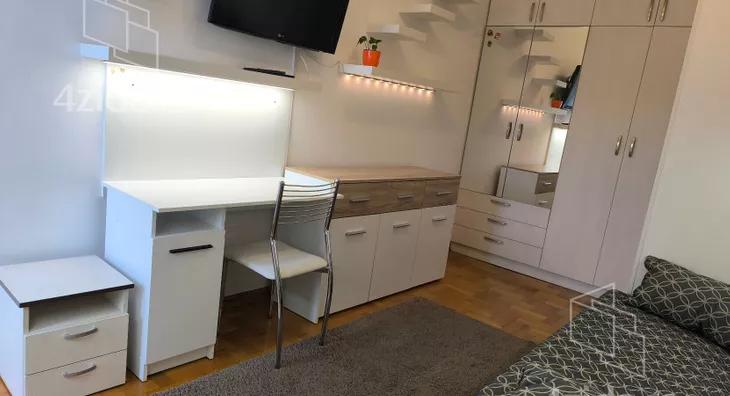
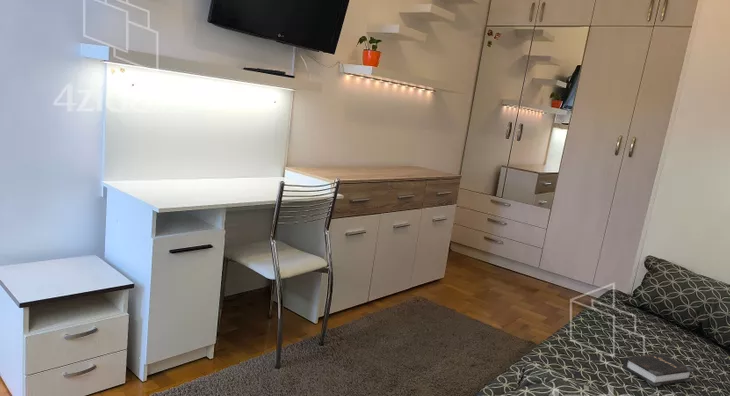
+ hardback book (657, 368)
